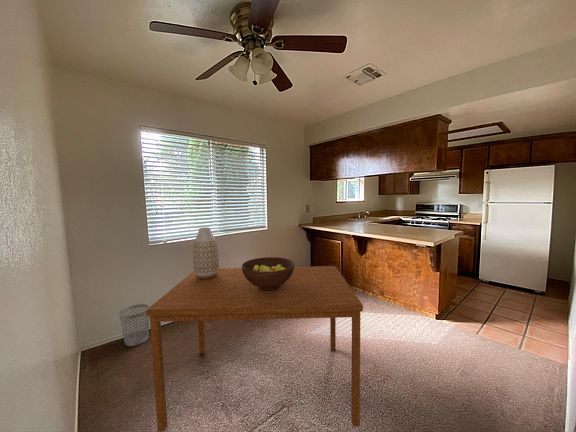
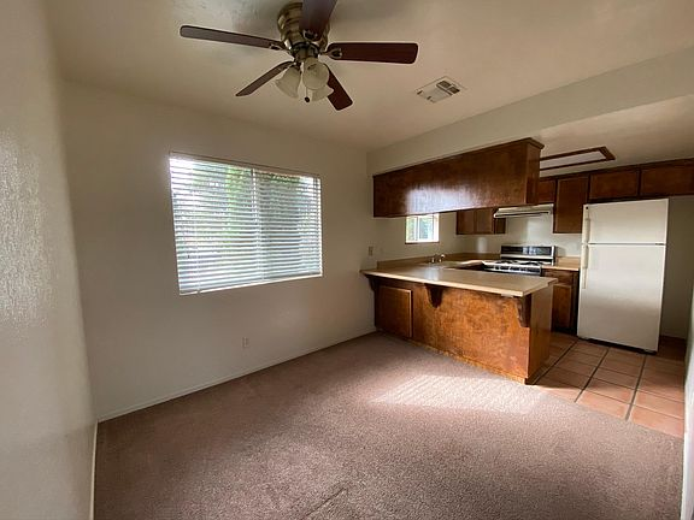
- dining table (263, 318)
- wastebasket (135, 324)
- vase (205, 252)
- fruit bowl (268, 275)
